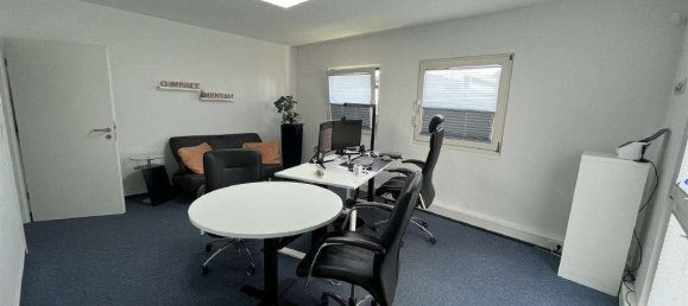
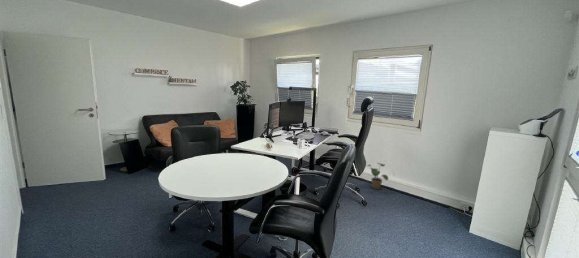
+ potted plant (377, 176)
